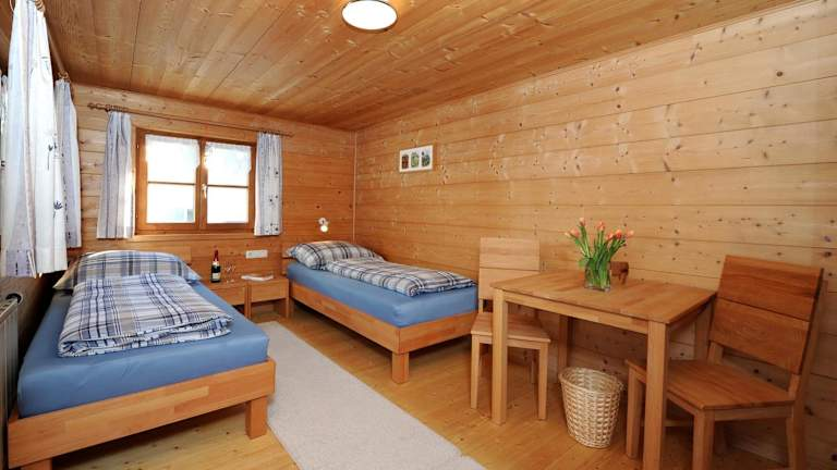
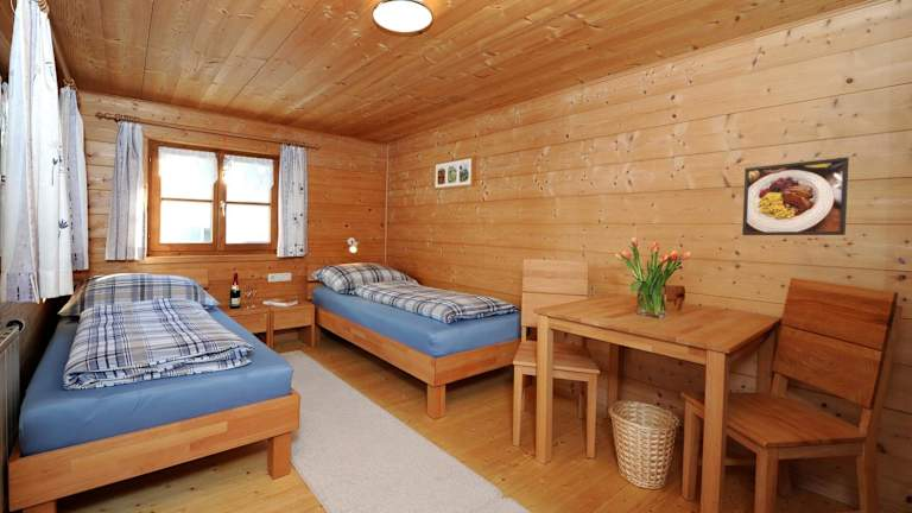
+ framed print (791, 198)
